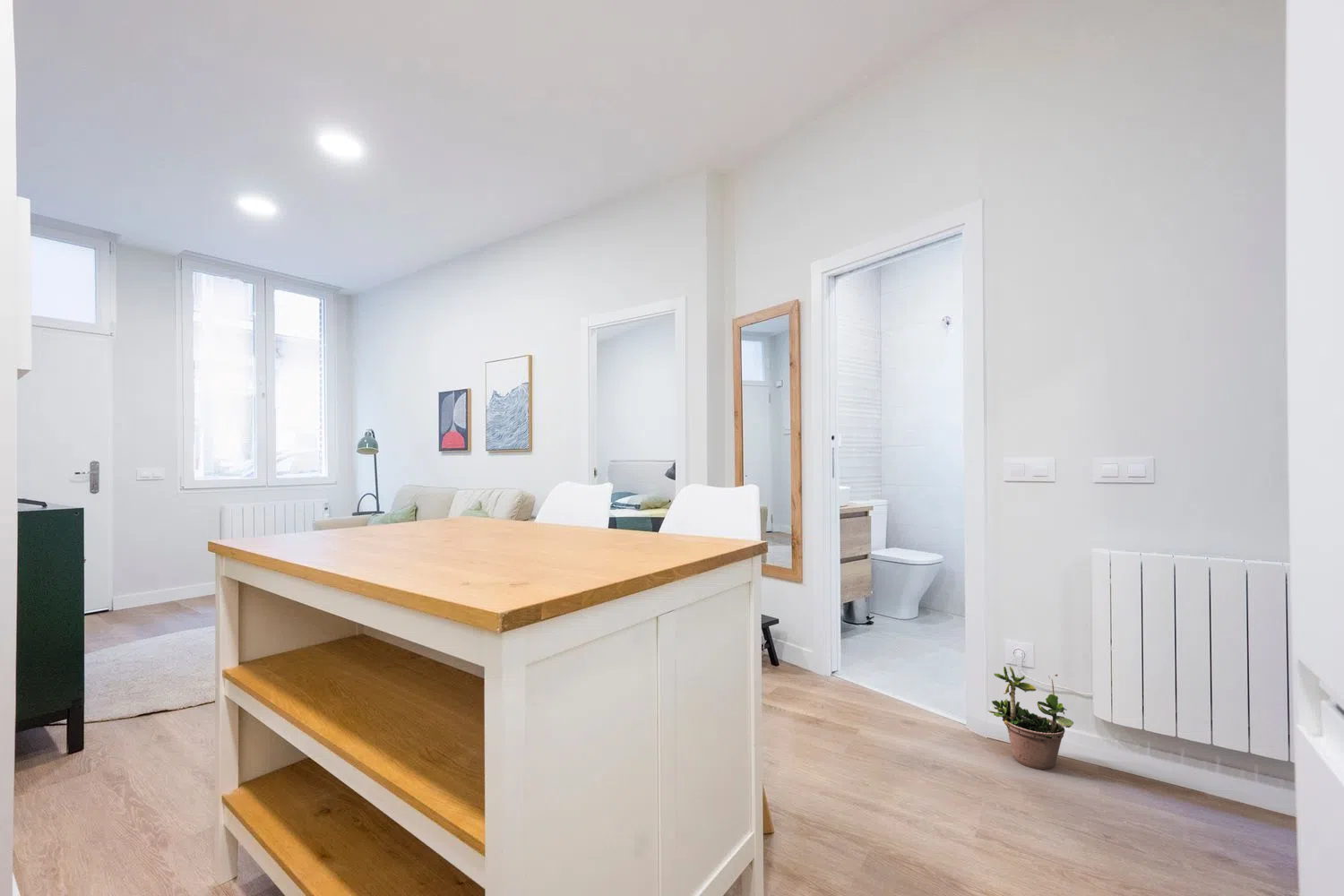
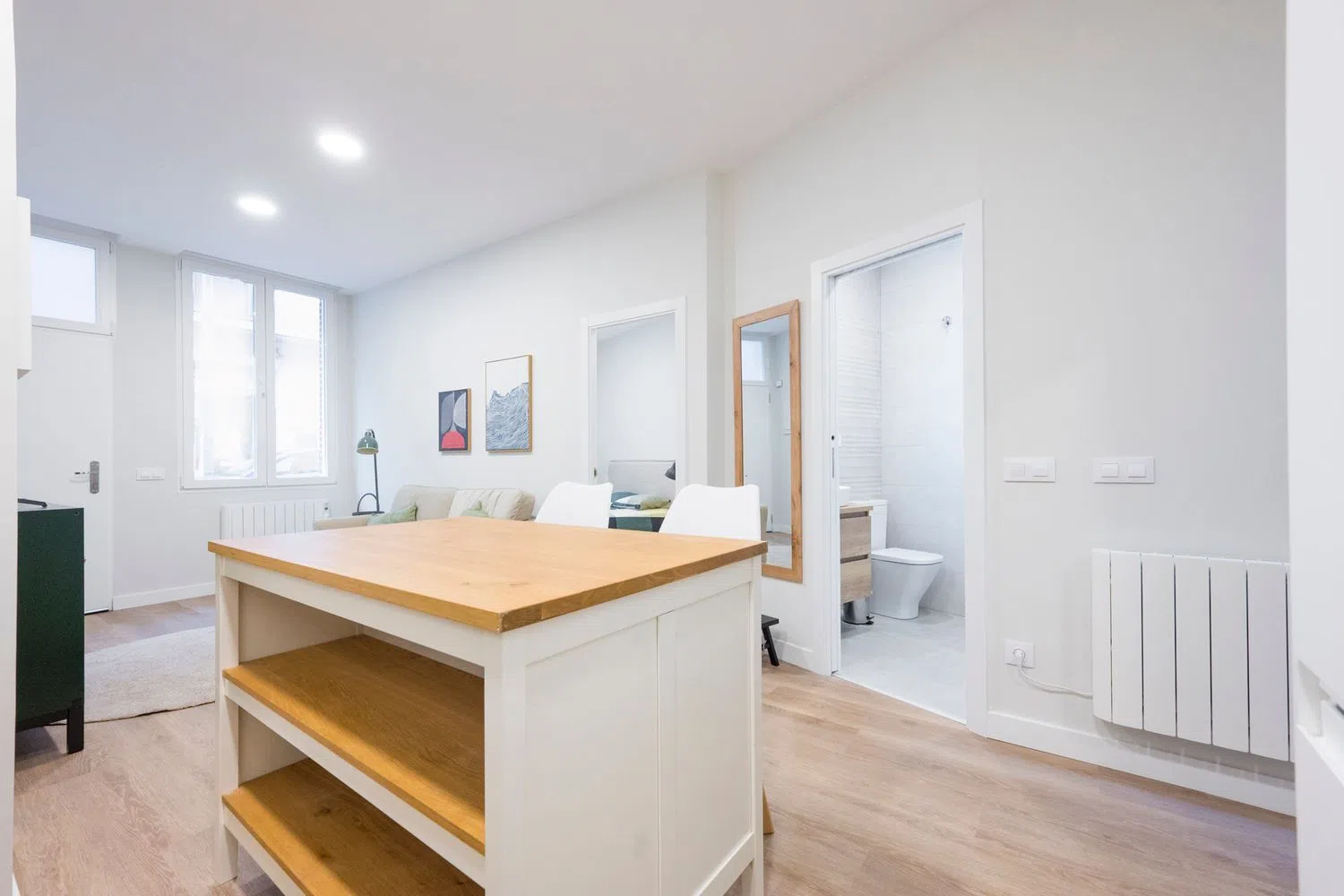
- potted plant (1028, 711)
